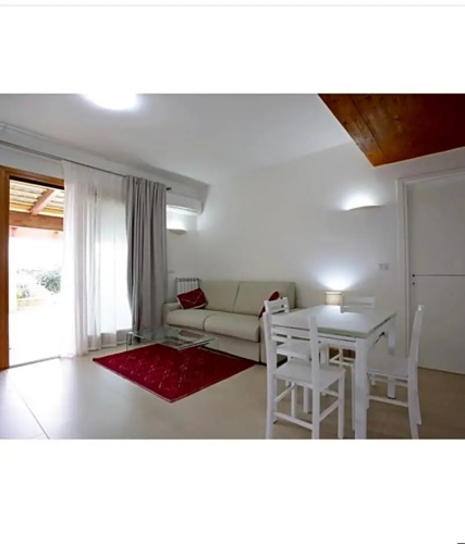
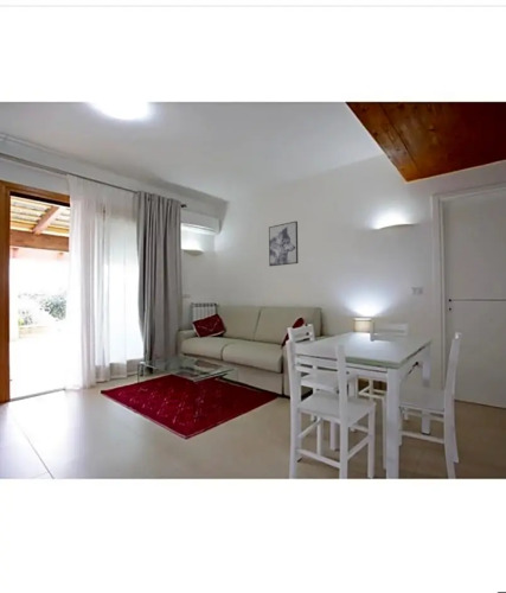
+ wall art (282, 244)
